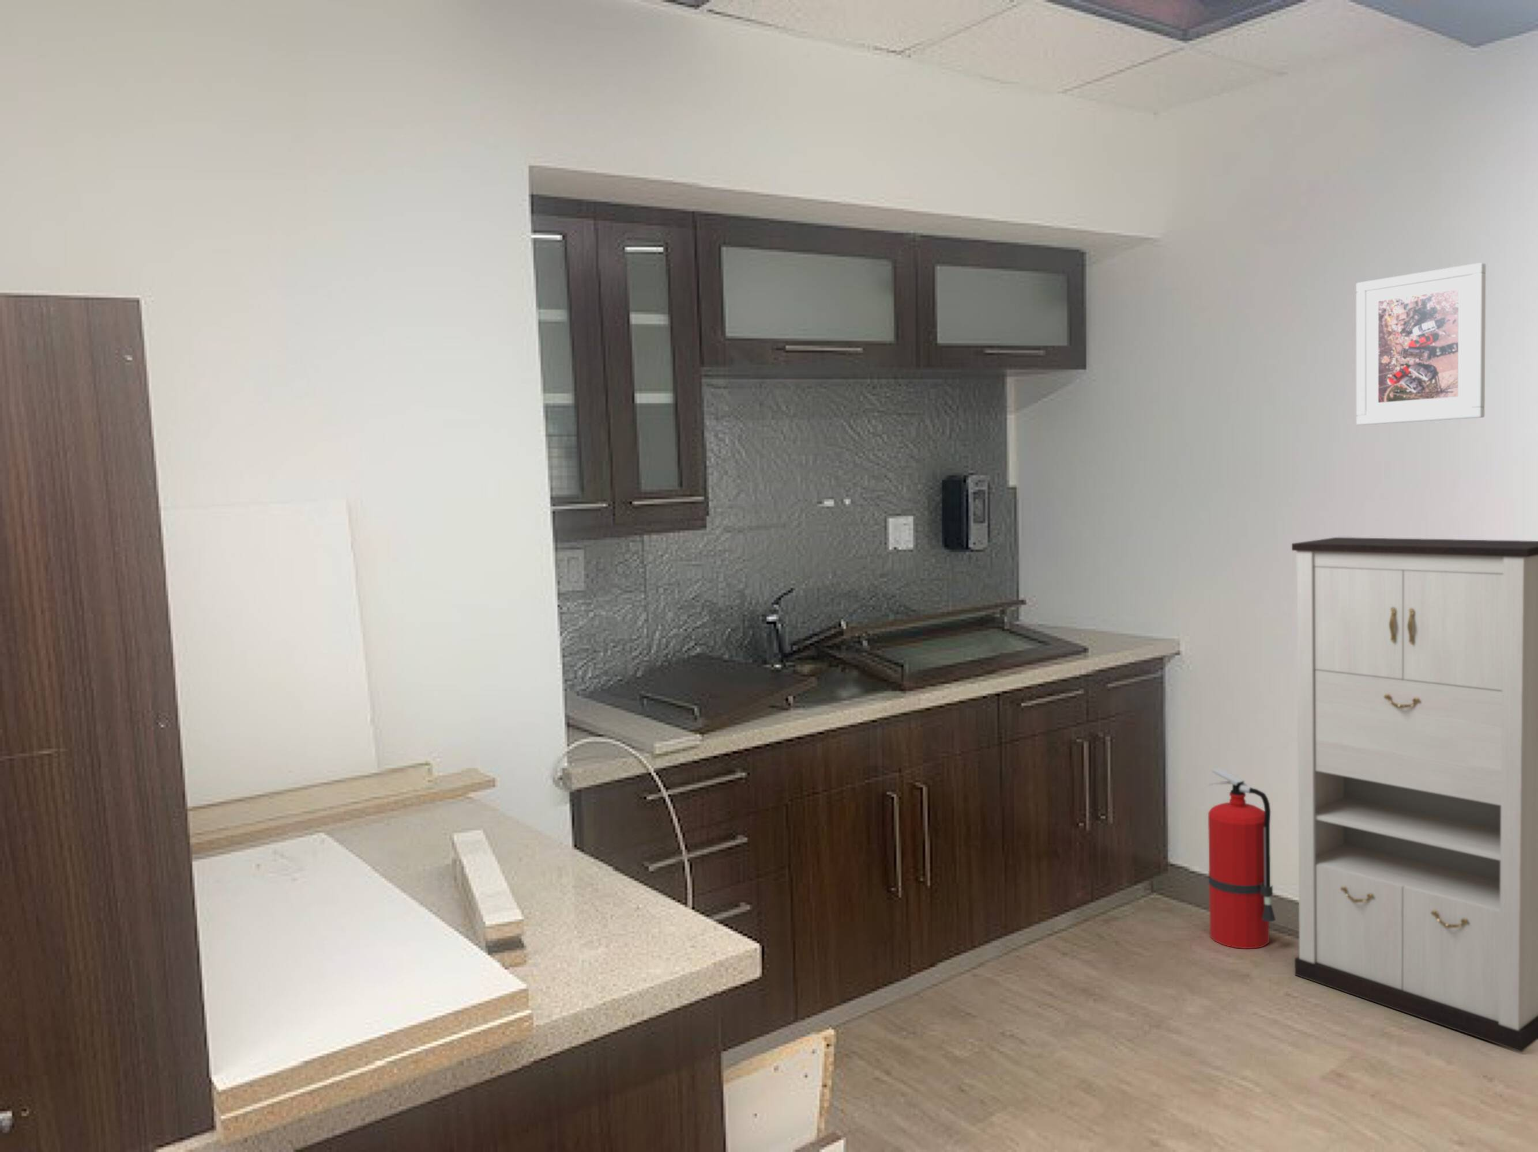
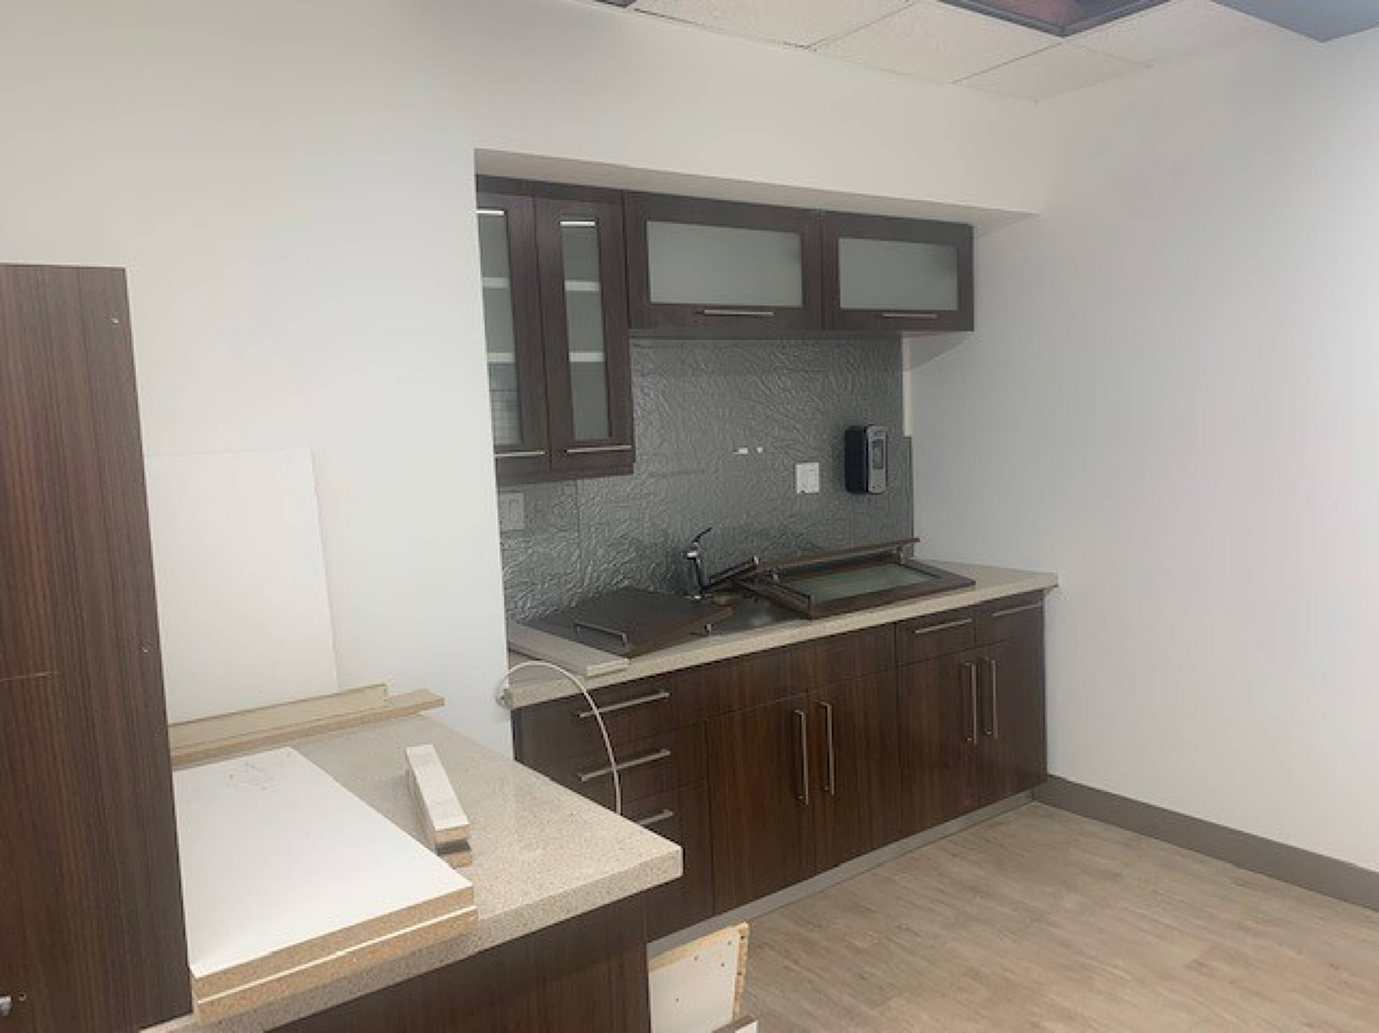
- fire extinguisher (1243, 857)
- cabinet (1421, 774)
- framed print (1418, 347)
